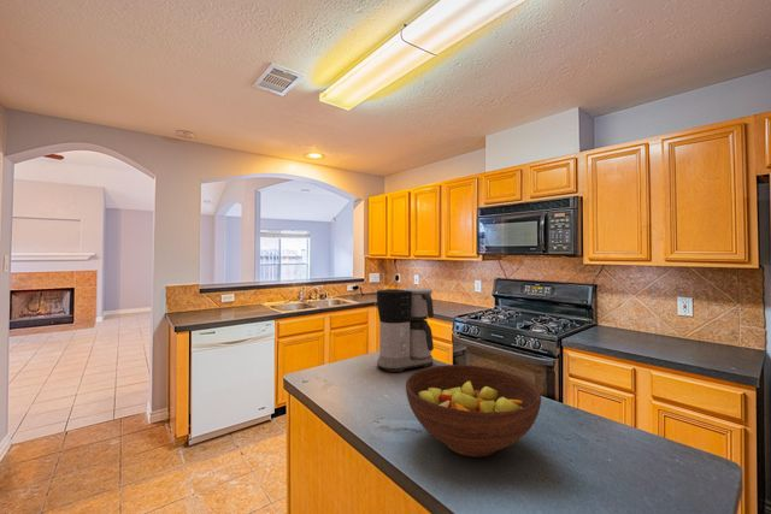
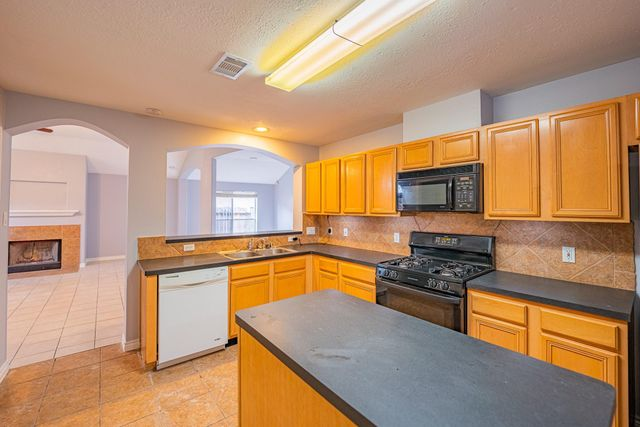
- coffee maker (407, 326)
- fruit bowl (470, 414)
